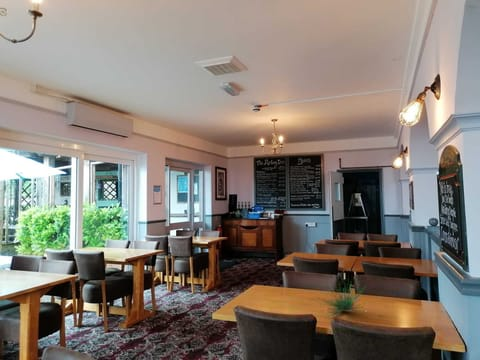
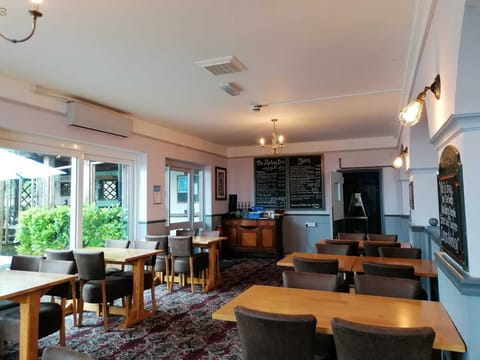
- plant (338, 288)
